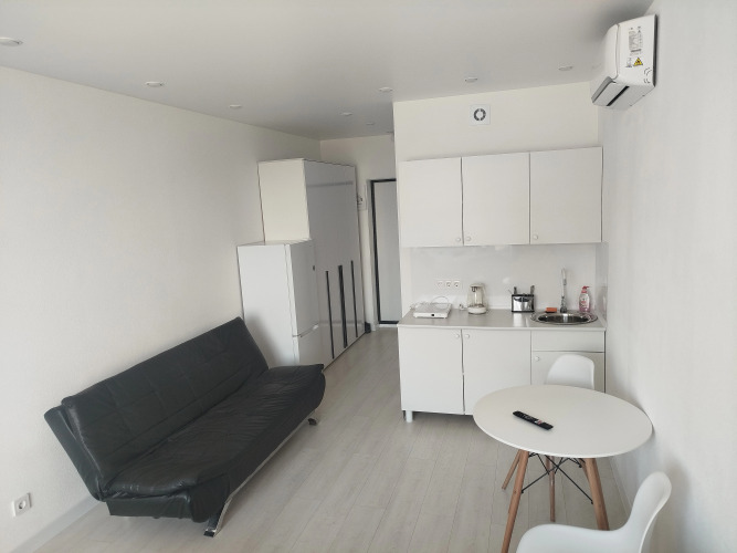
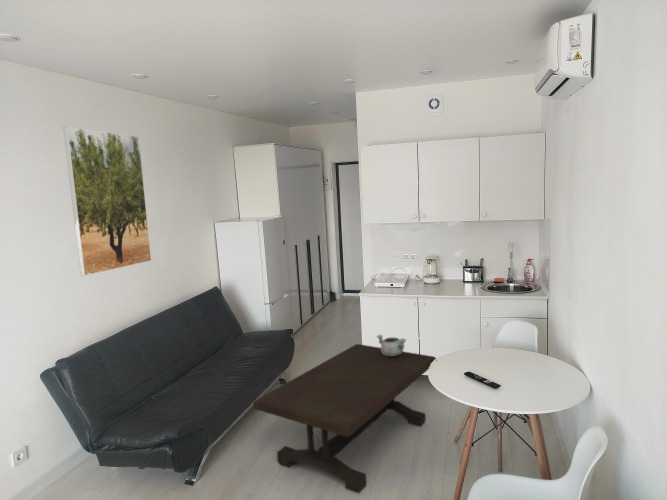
+ decorative bowl (392, 345)
+ coffee table (354, 409)
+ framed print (112, 201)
